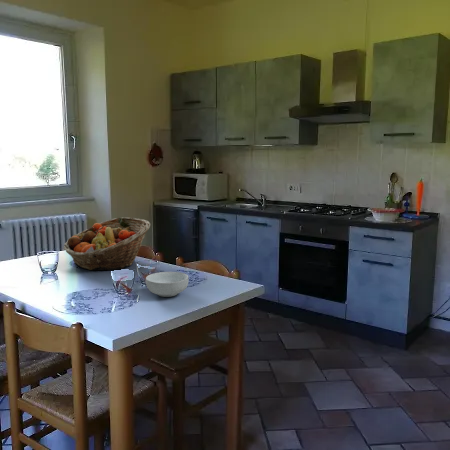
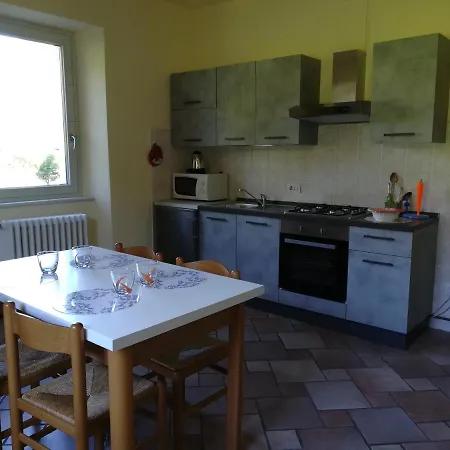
- cereal bowl (167, 285)
- fruit basket (107, 242)
